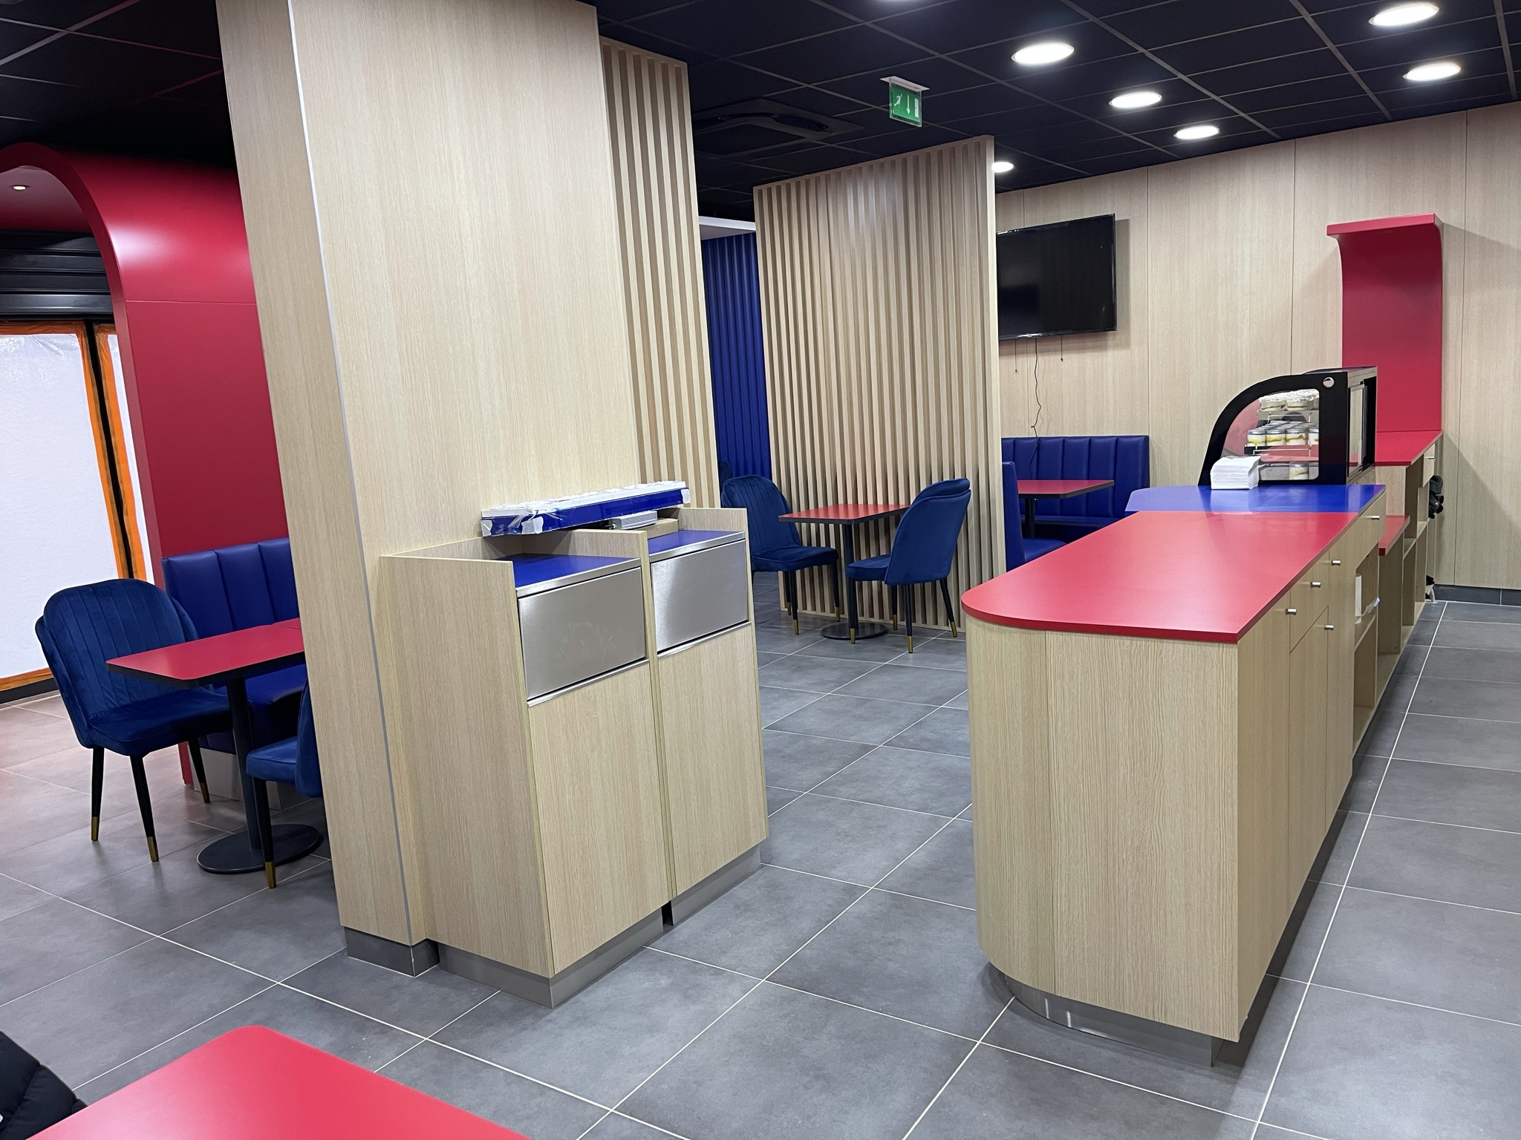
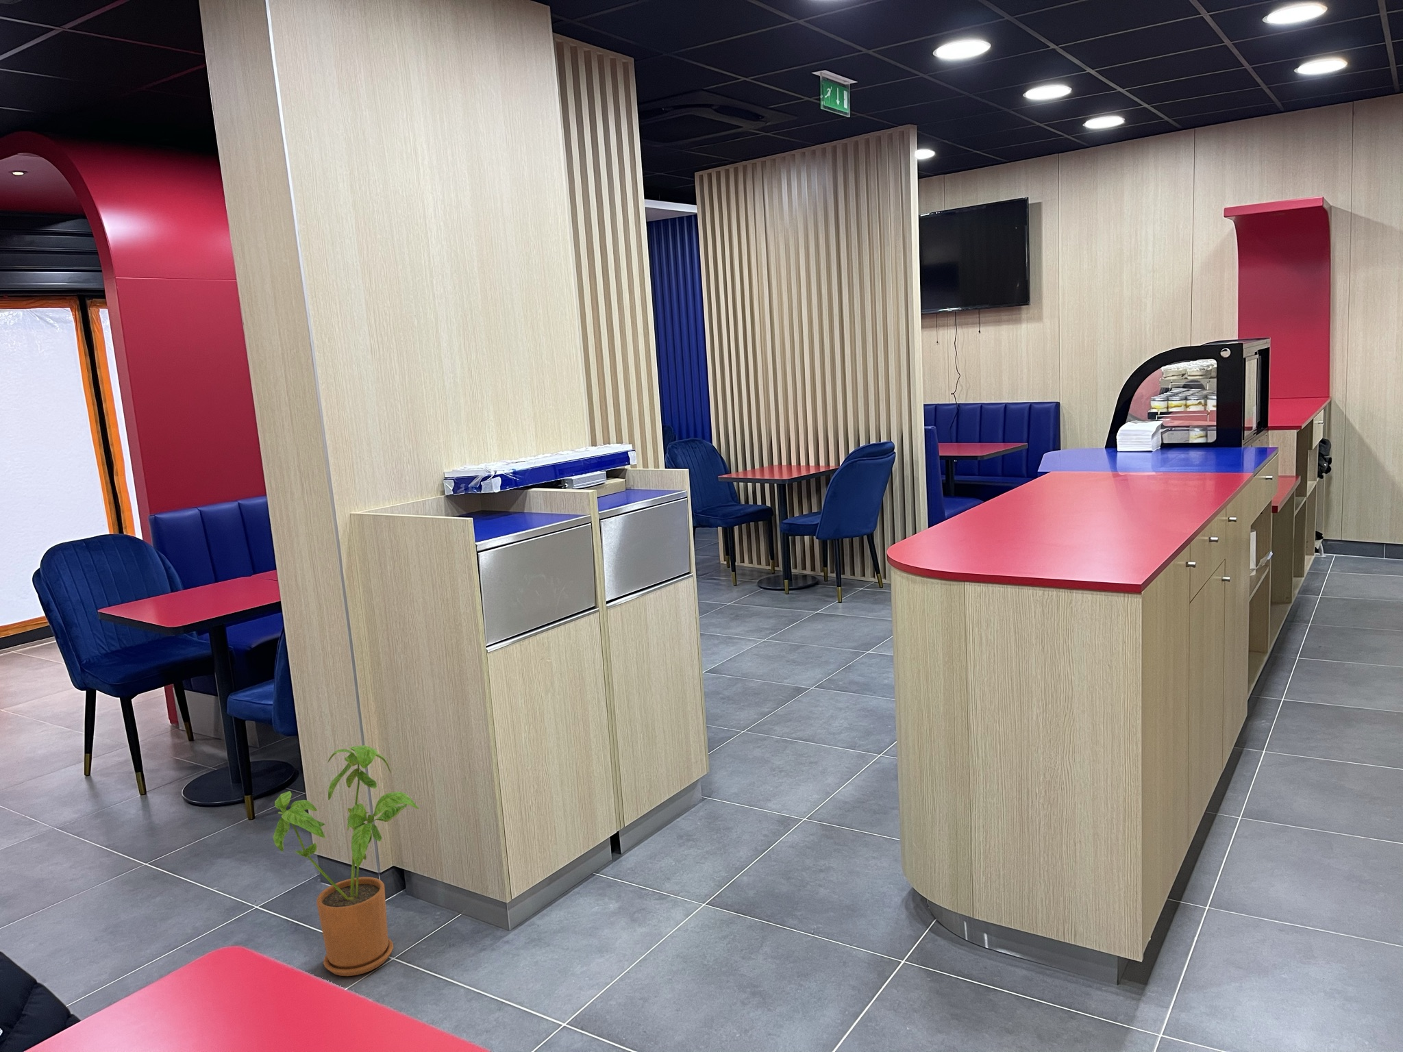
+ house plant (356, 859)
